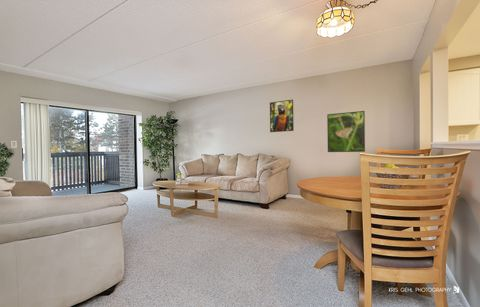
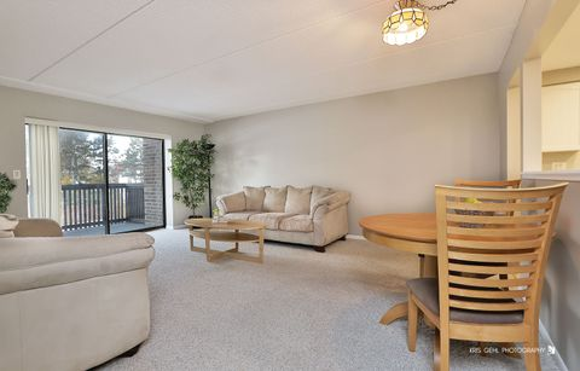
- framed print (281, 116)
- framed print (345, 132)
